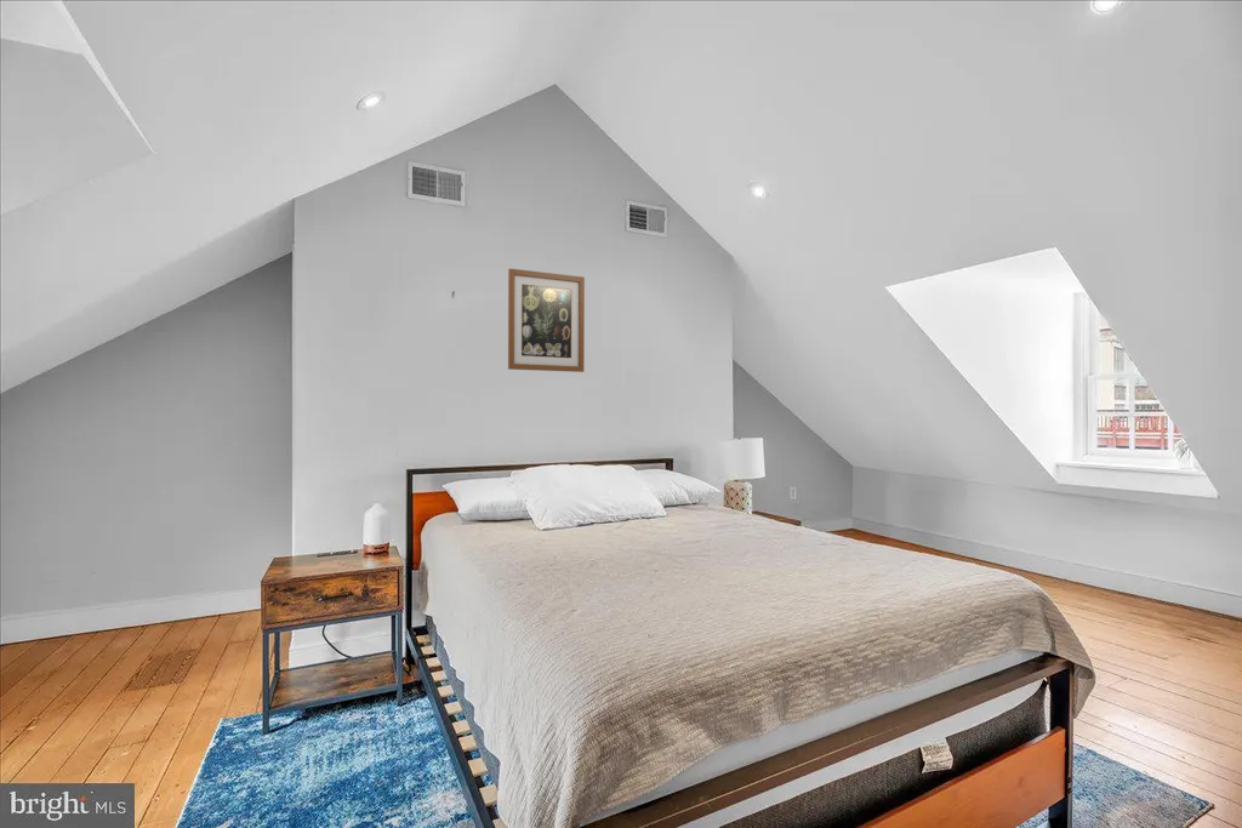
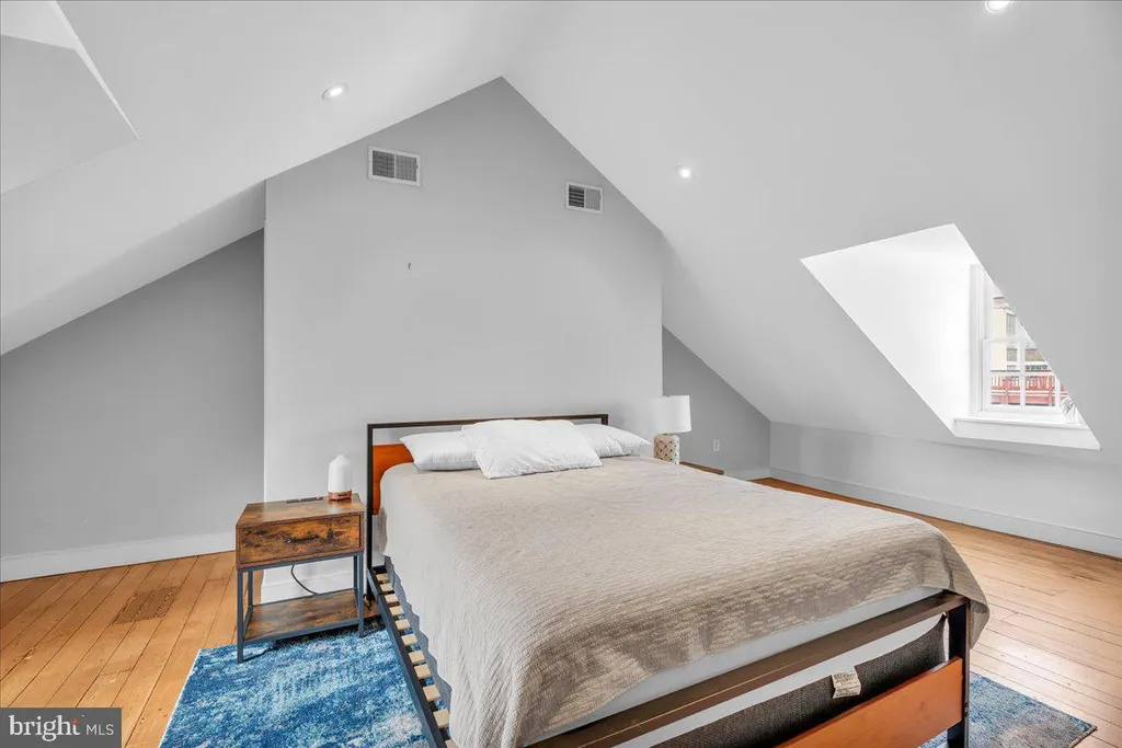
- wall art (547, 321)
